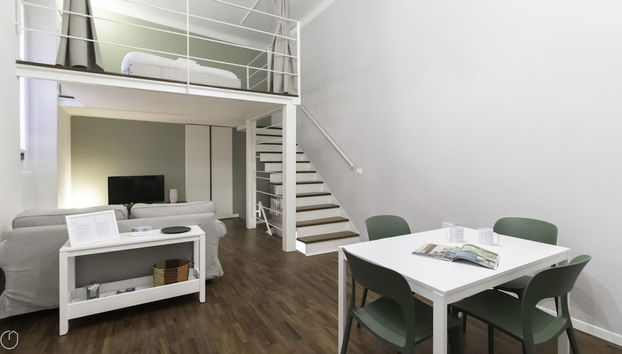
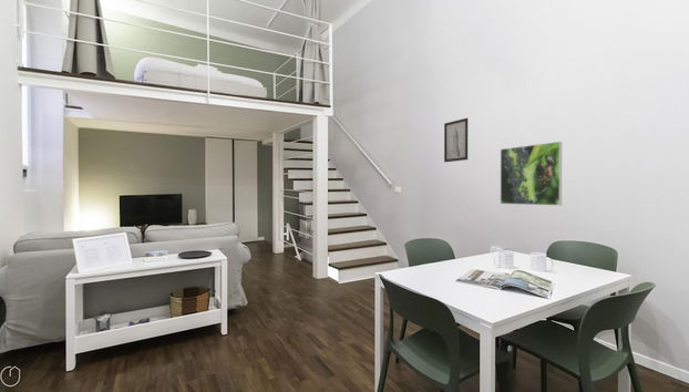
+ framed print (528, 175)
+ wall art (455, 141)
